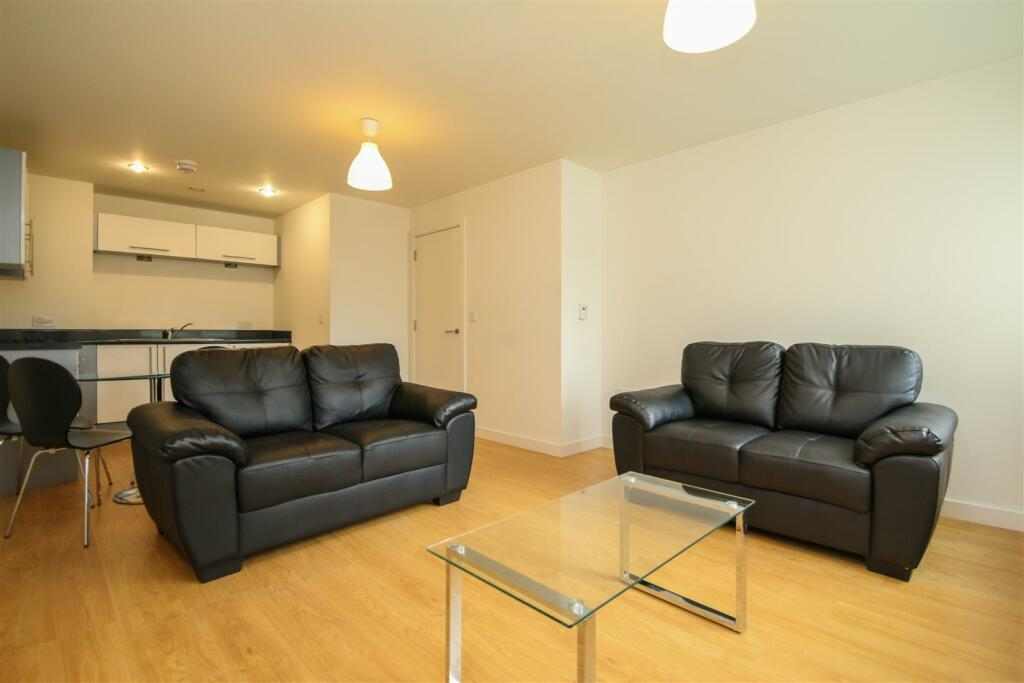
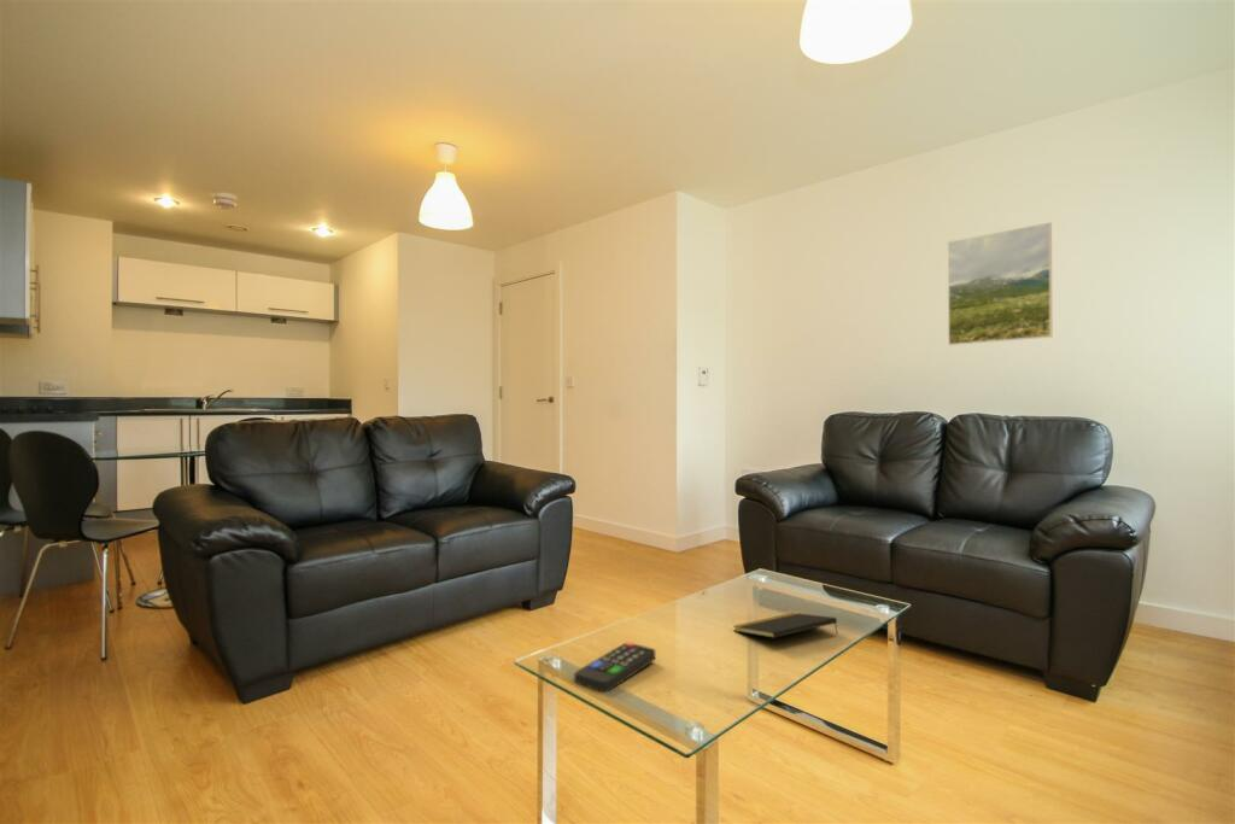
+ remote control (616, 665)
+ notepad (784, 624)
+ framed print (997, 286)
